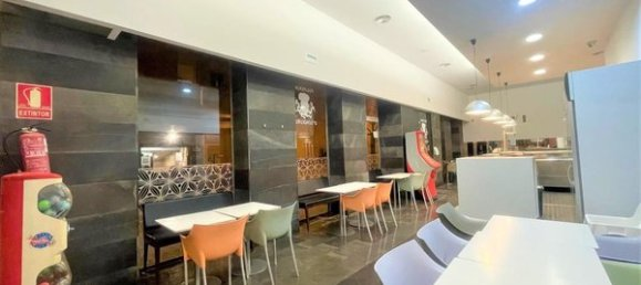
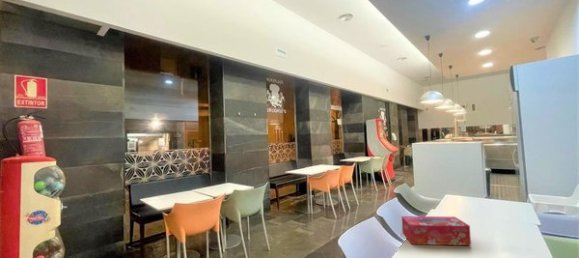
+ tissue box (433, 229)
